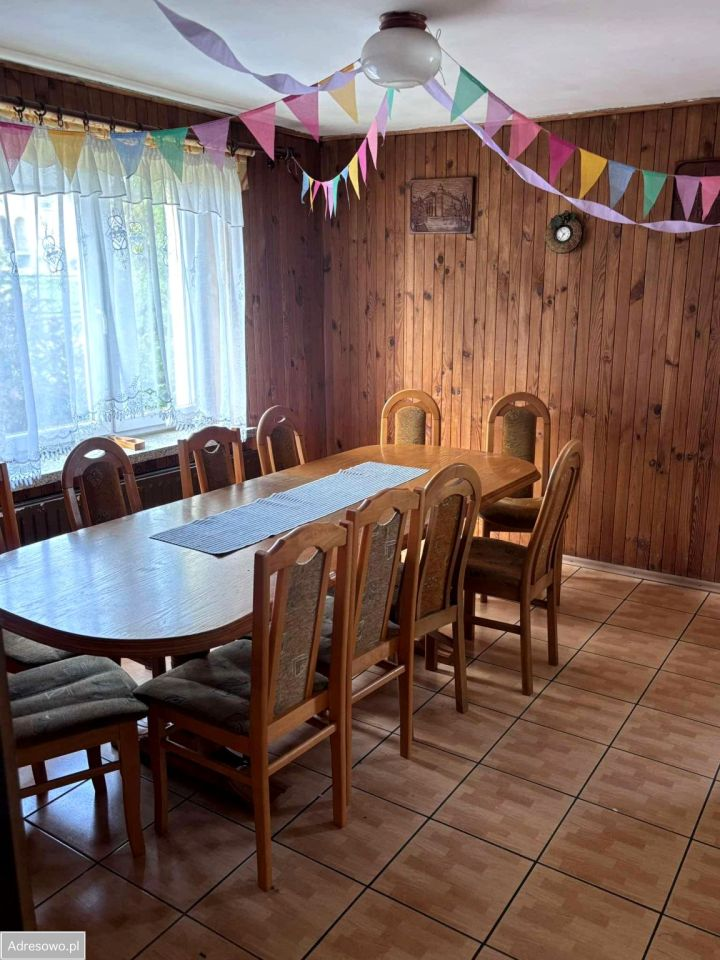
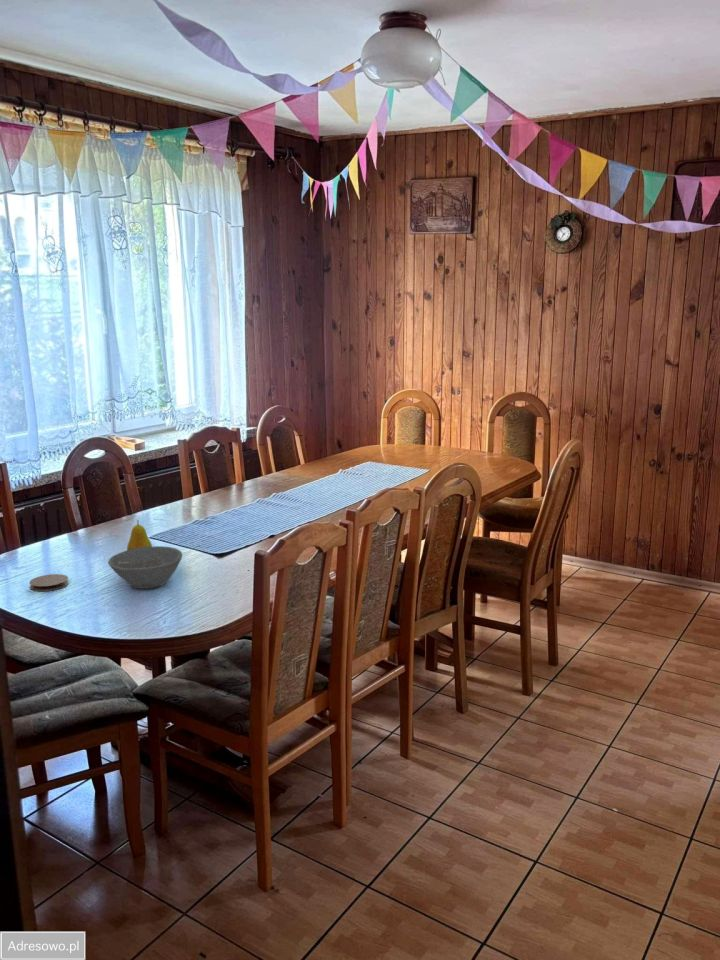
+ fruit (139, 539)
+ bowl (146, 570)
+ coaster (49, 582)
